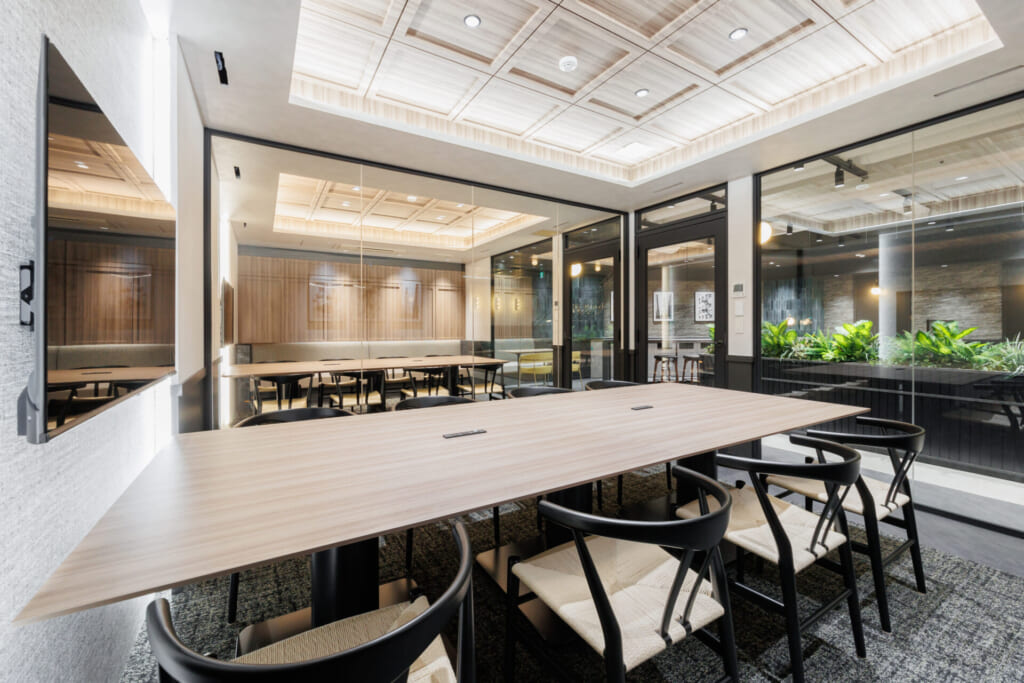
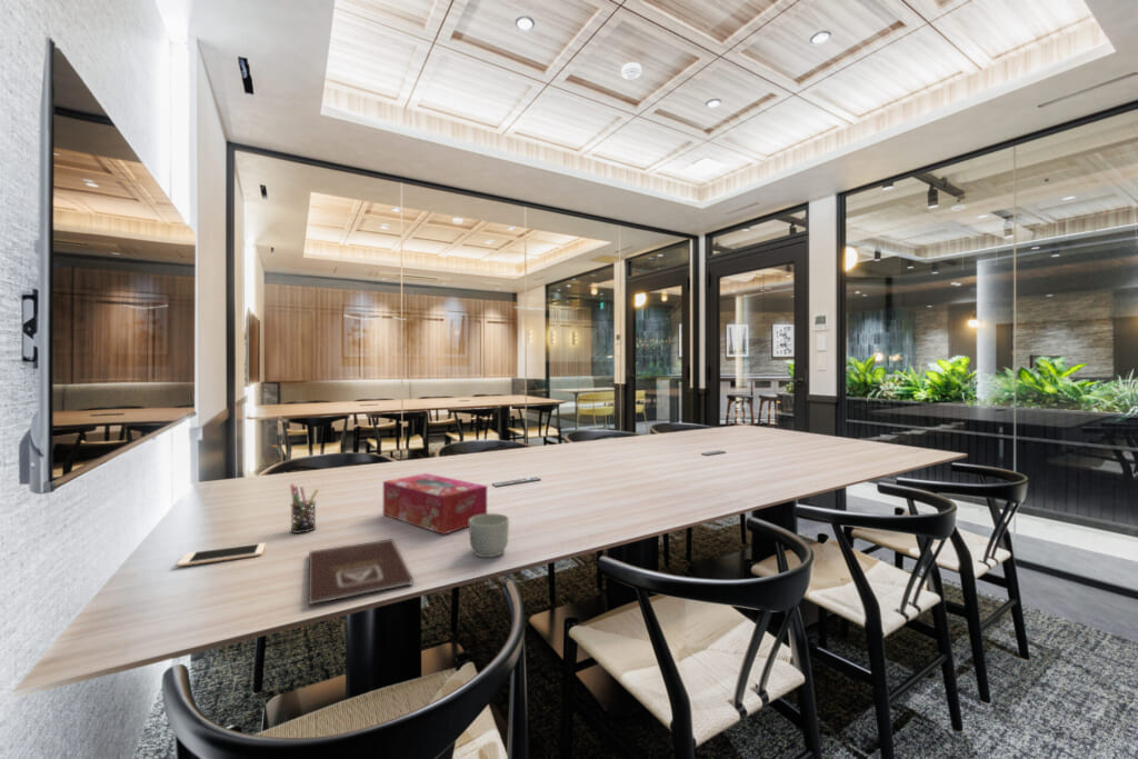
+ tissue box (433, 500)
+ cell phone (223, 553)
+ mug (487, 533)
+ book (357, 566)
+ pen holder (300, 507)
